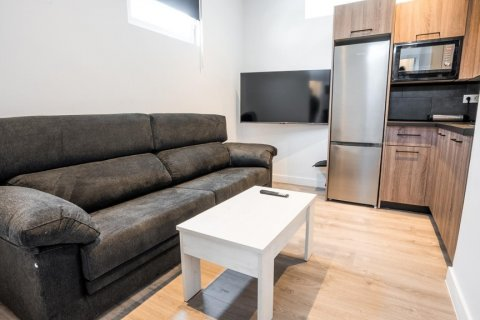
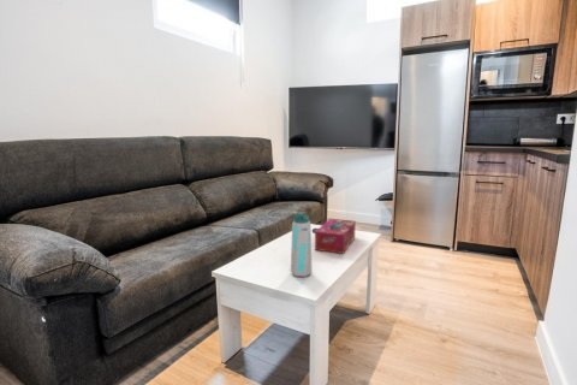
+ tissue box (335, 235)
+ water bottle (301, 243)
